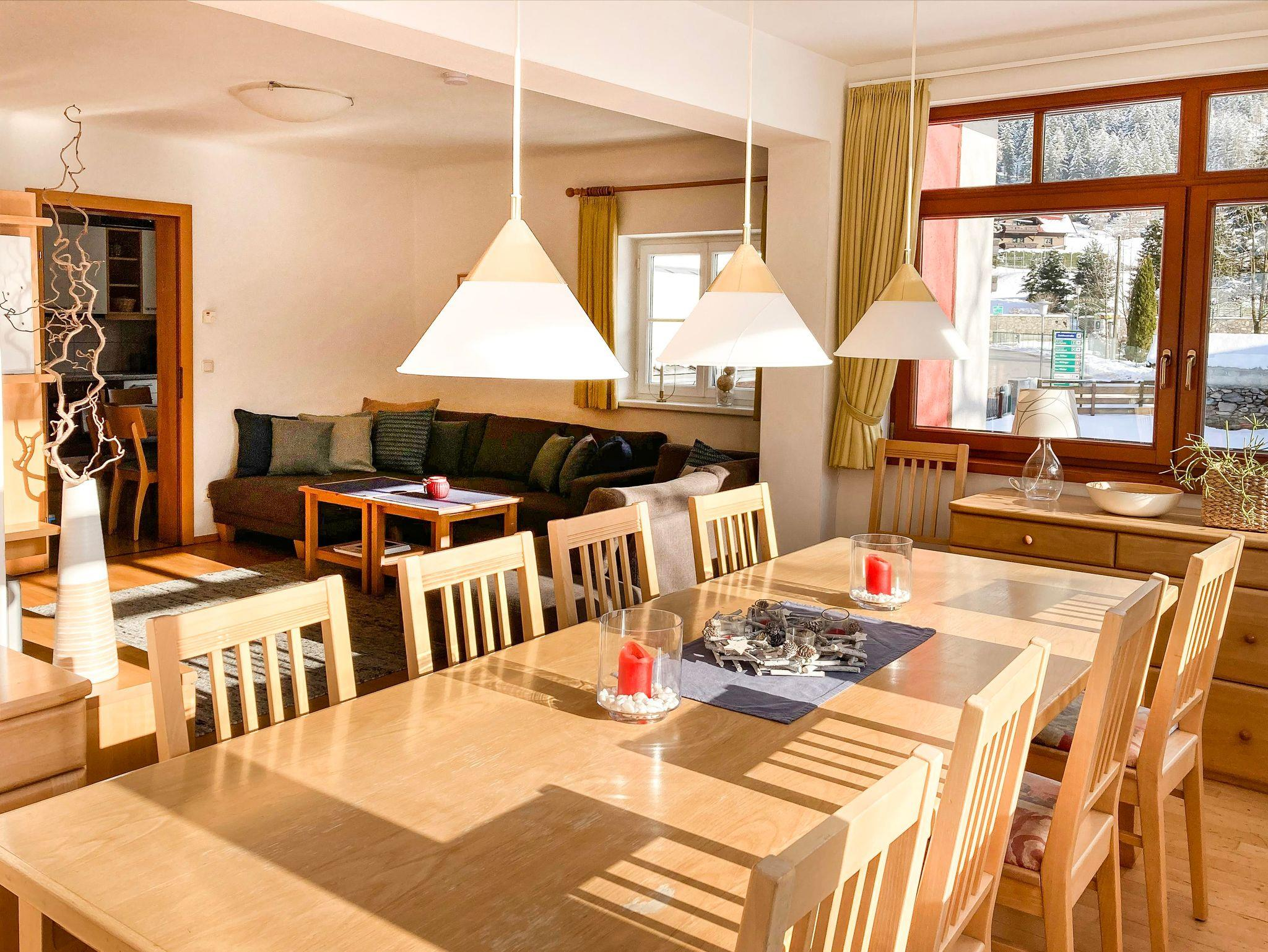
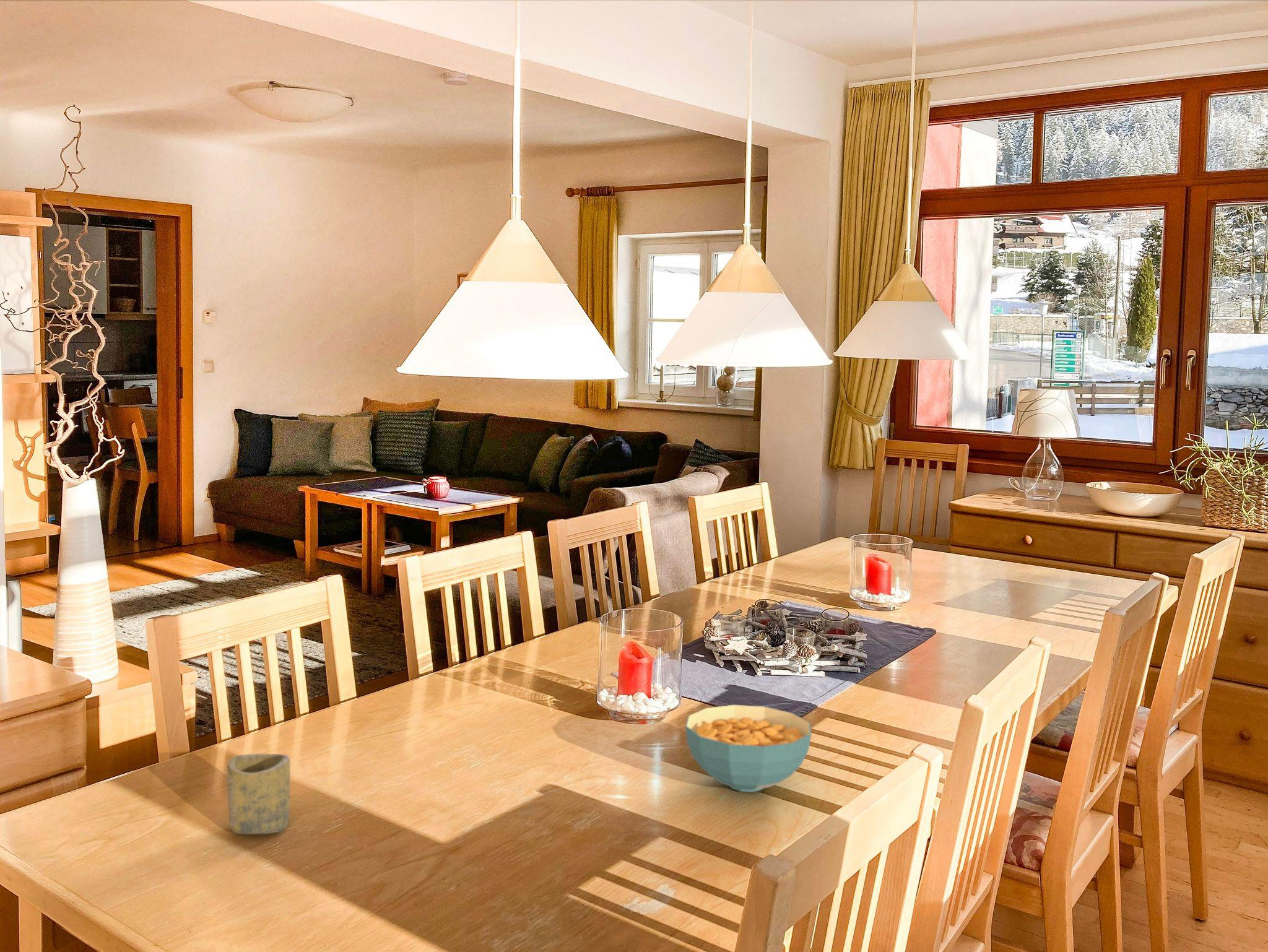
+ cup (259, 793)
+ cereal bowl (747, 755)
